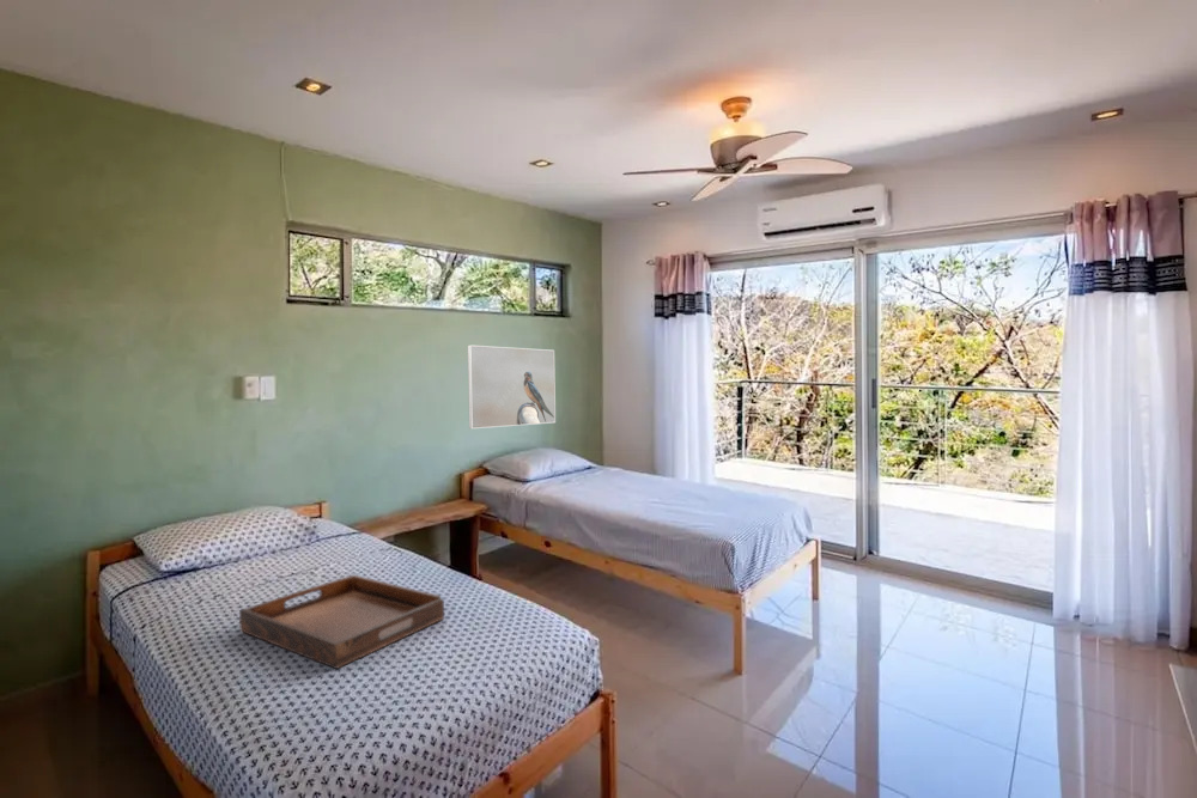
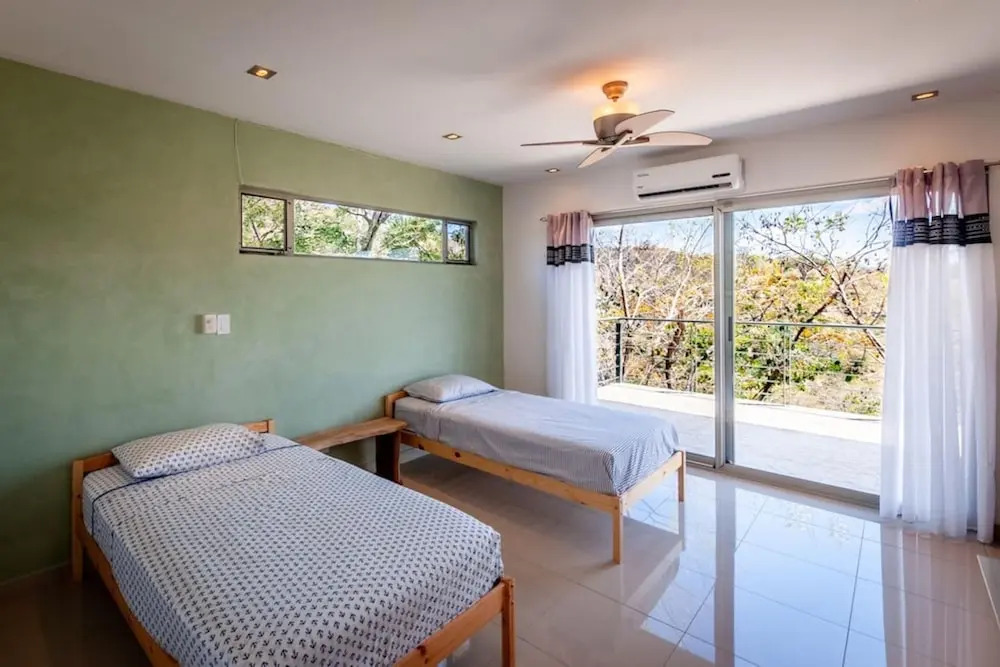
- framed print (514, 386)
- serving tray (346, 614)
